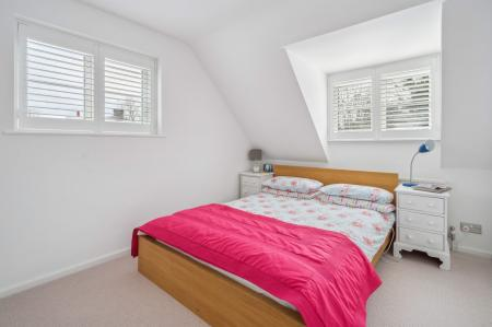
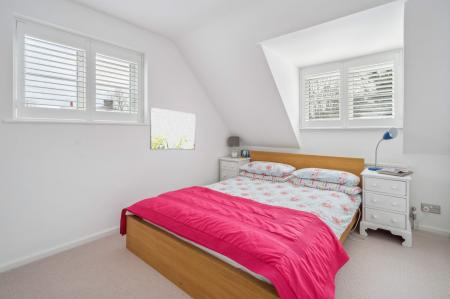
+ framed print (174, 130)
